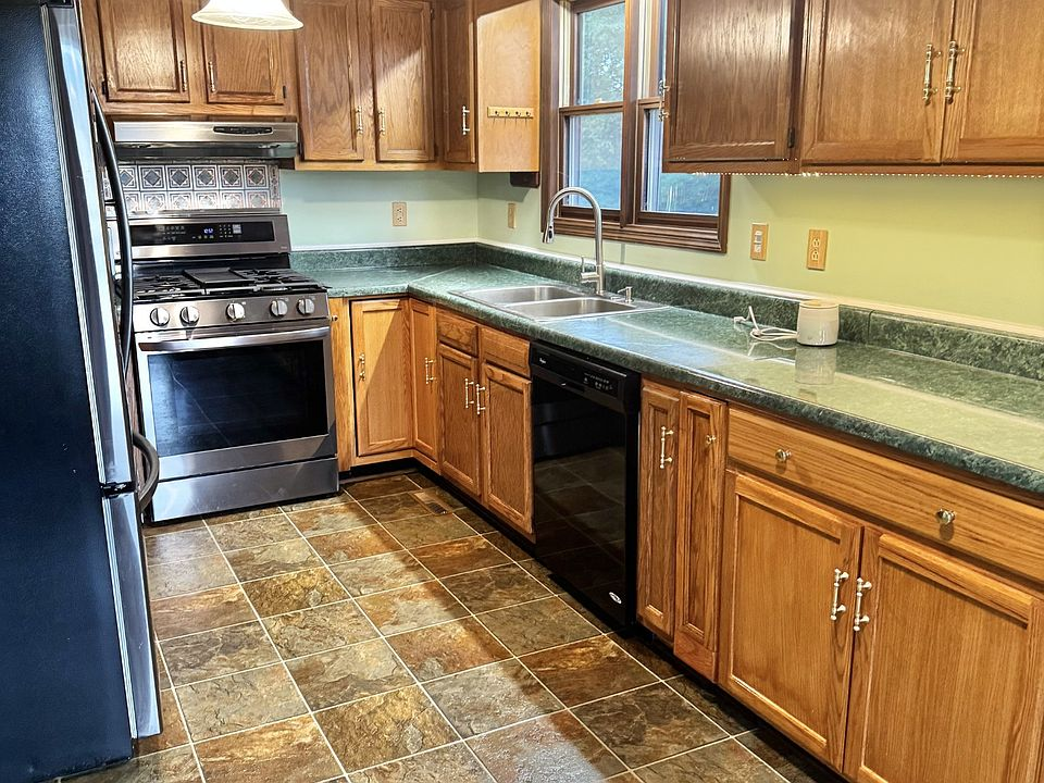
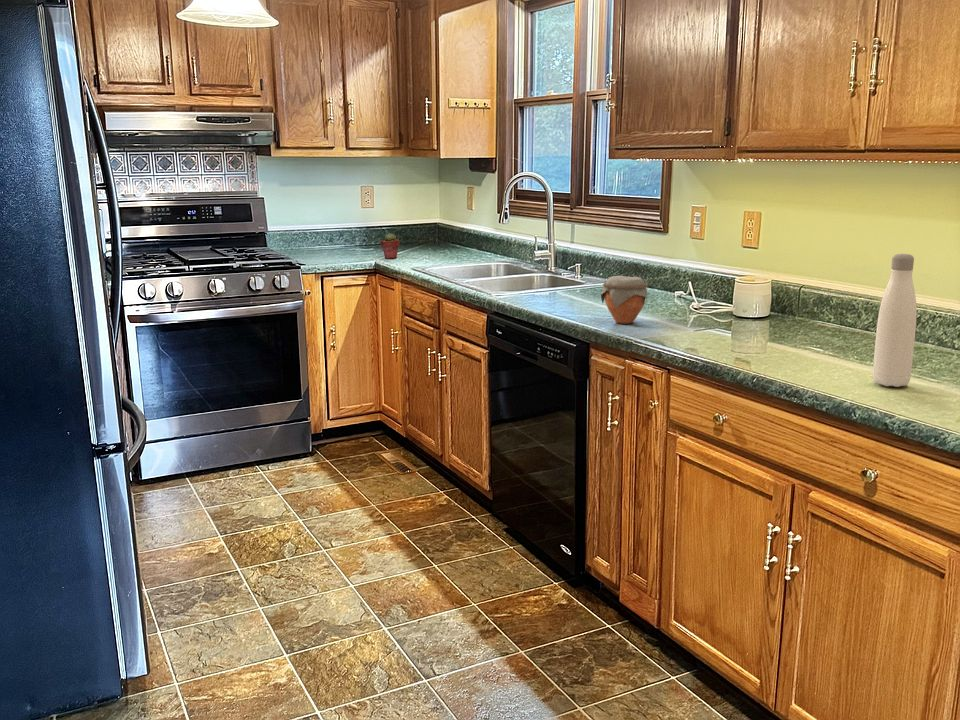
+ jar (625, 299)
+ water bottle (896, 320)
+ potted succulent (390, 245)
